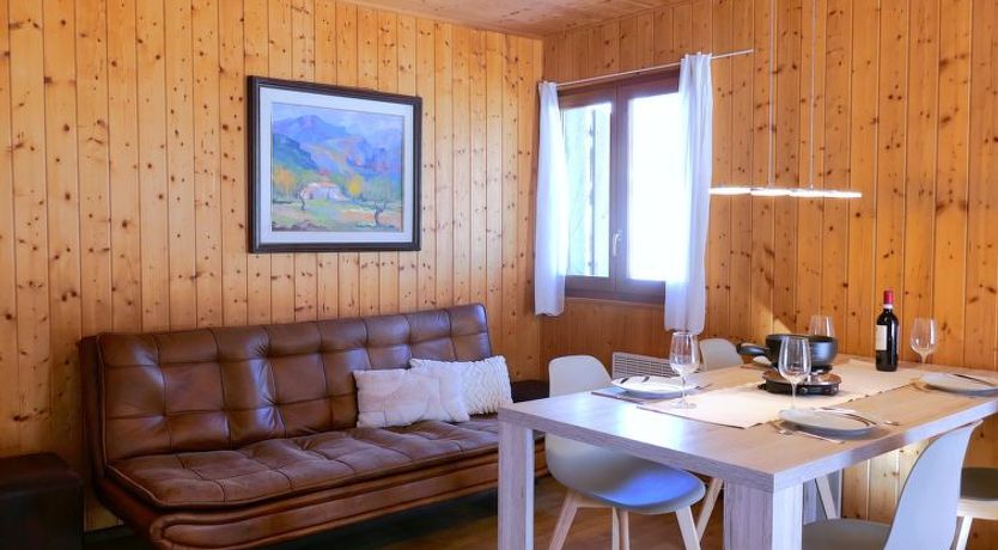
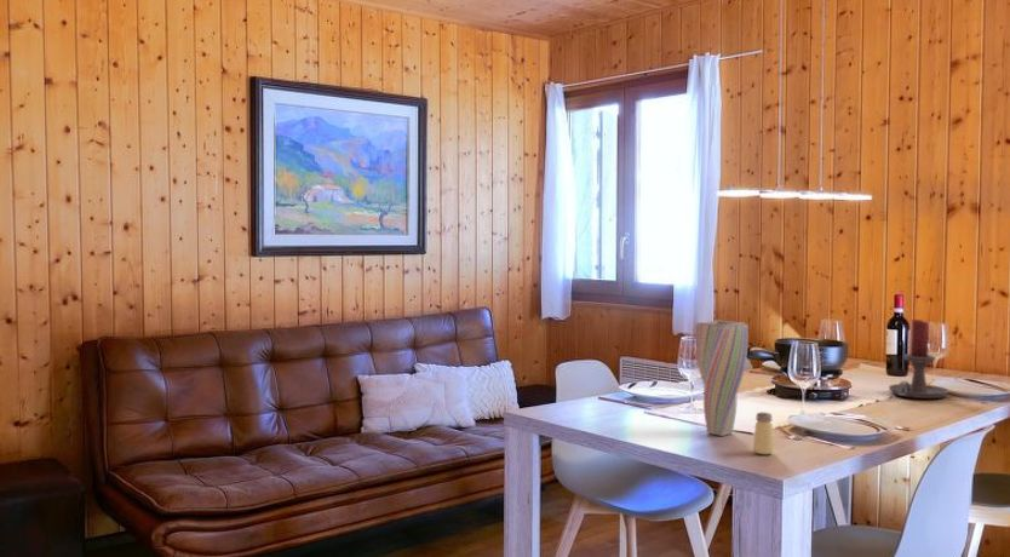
+ saltshaker (763, 432)
+ candle holder (916, 357)
+ vase (721, 378)
